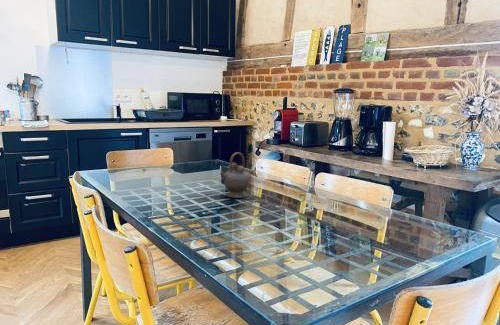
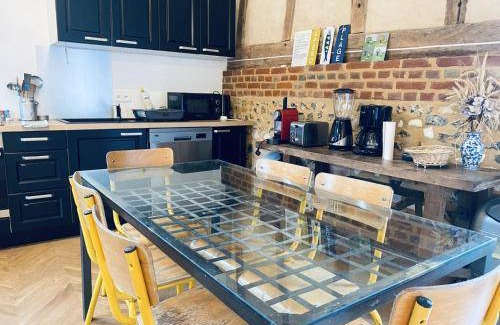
- teapot (234, 174)
